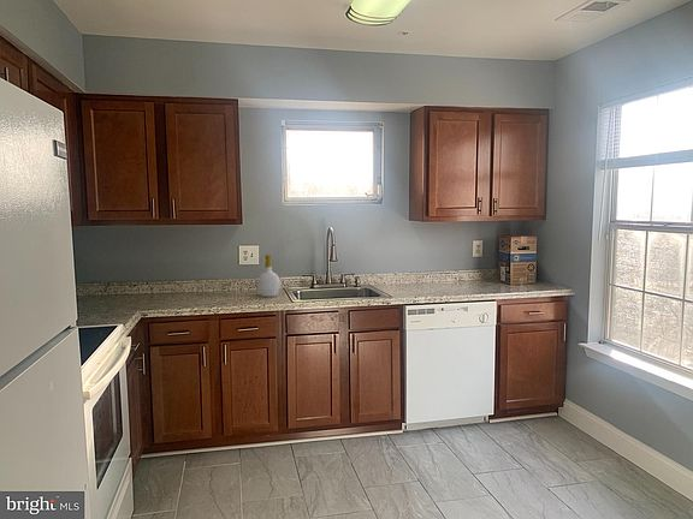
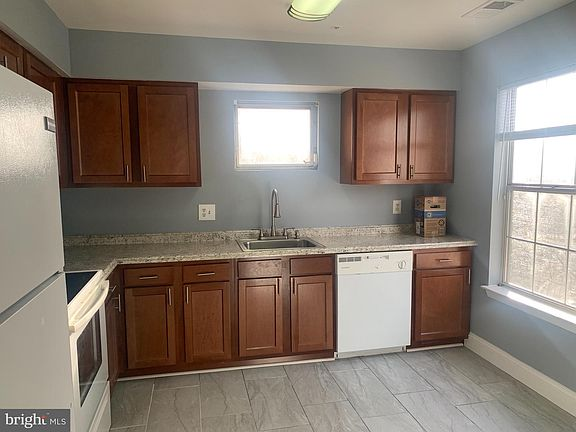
- soap bottle (268, 275)
